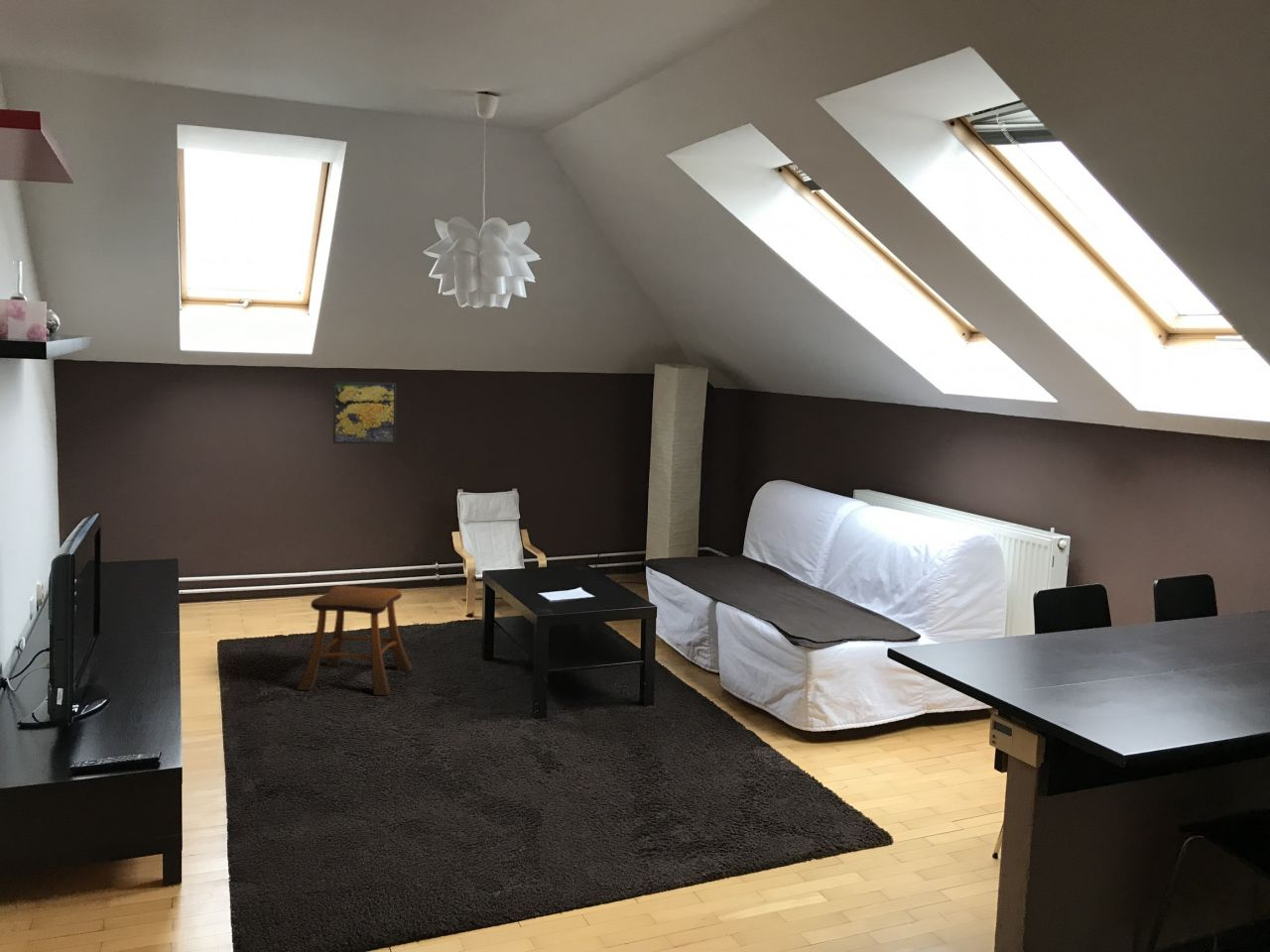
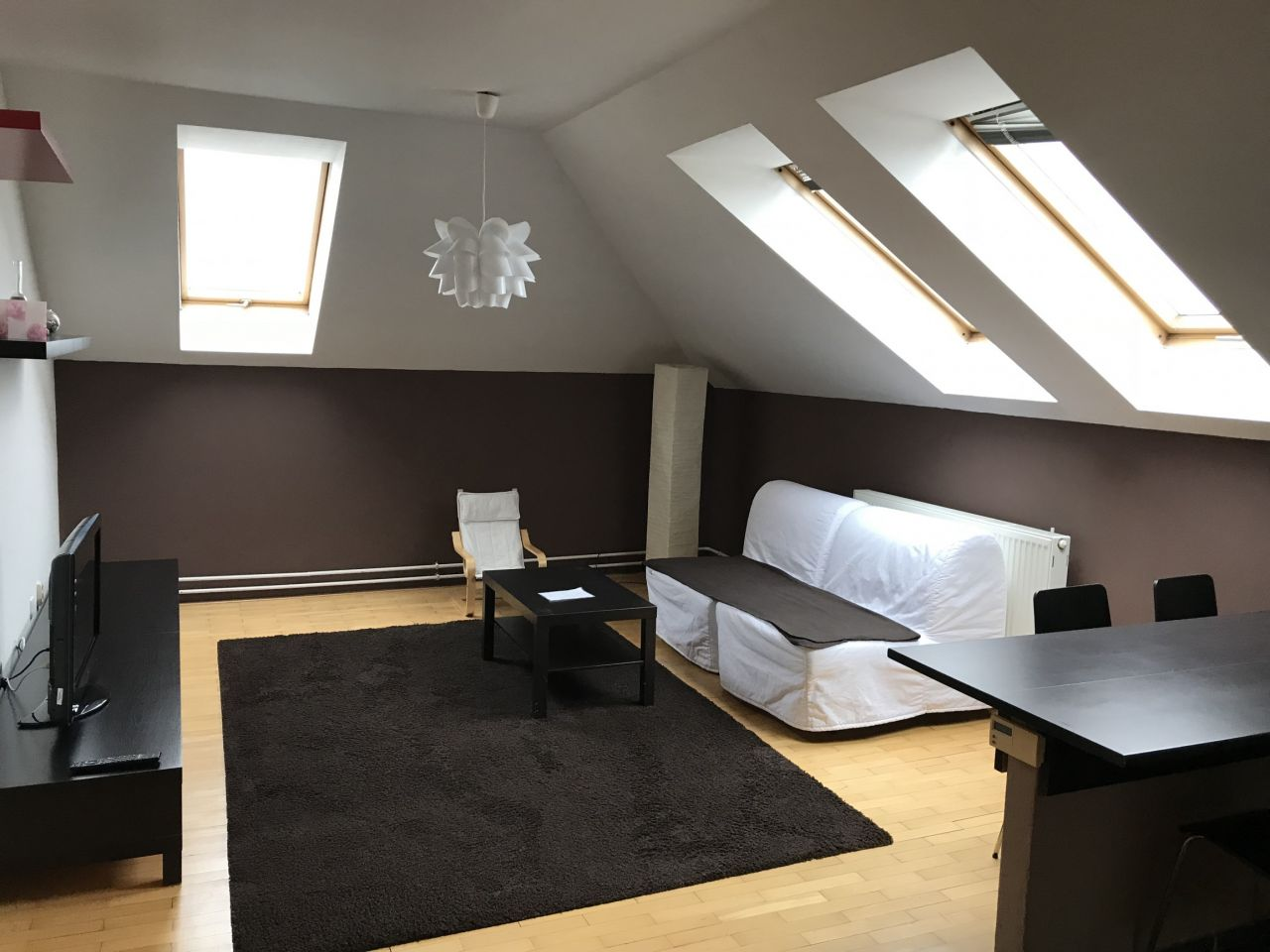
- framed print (364, 413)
- stool (356, 637)
